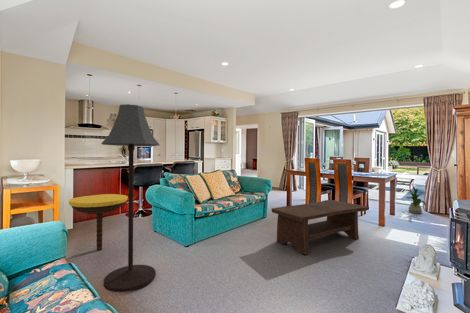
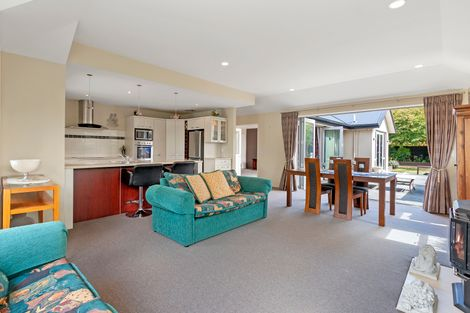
- side table (99, 223)
- house plant (416, 199)
- coffee table (319, 223)
- floor lamp (130, 192)
